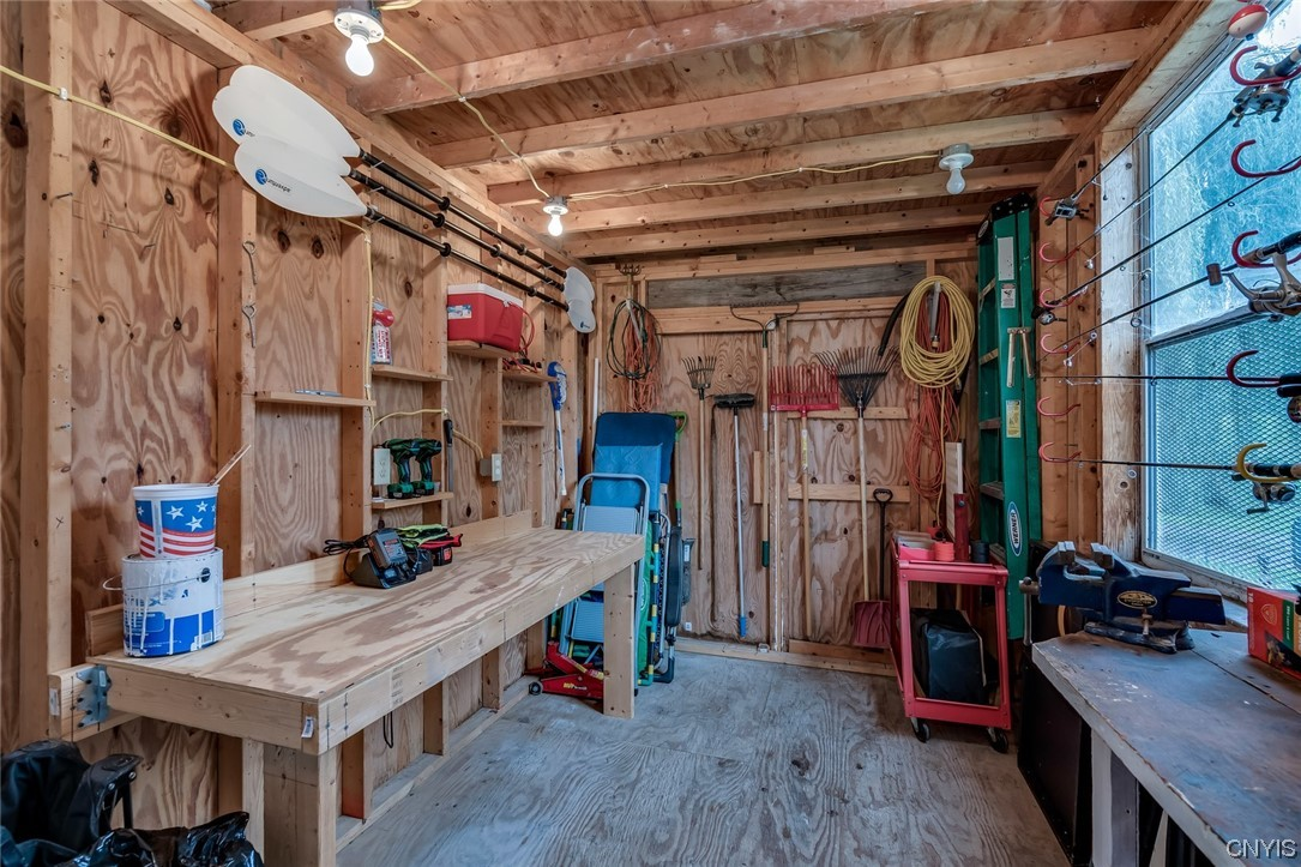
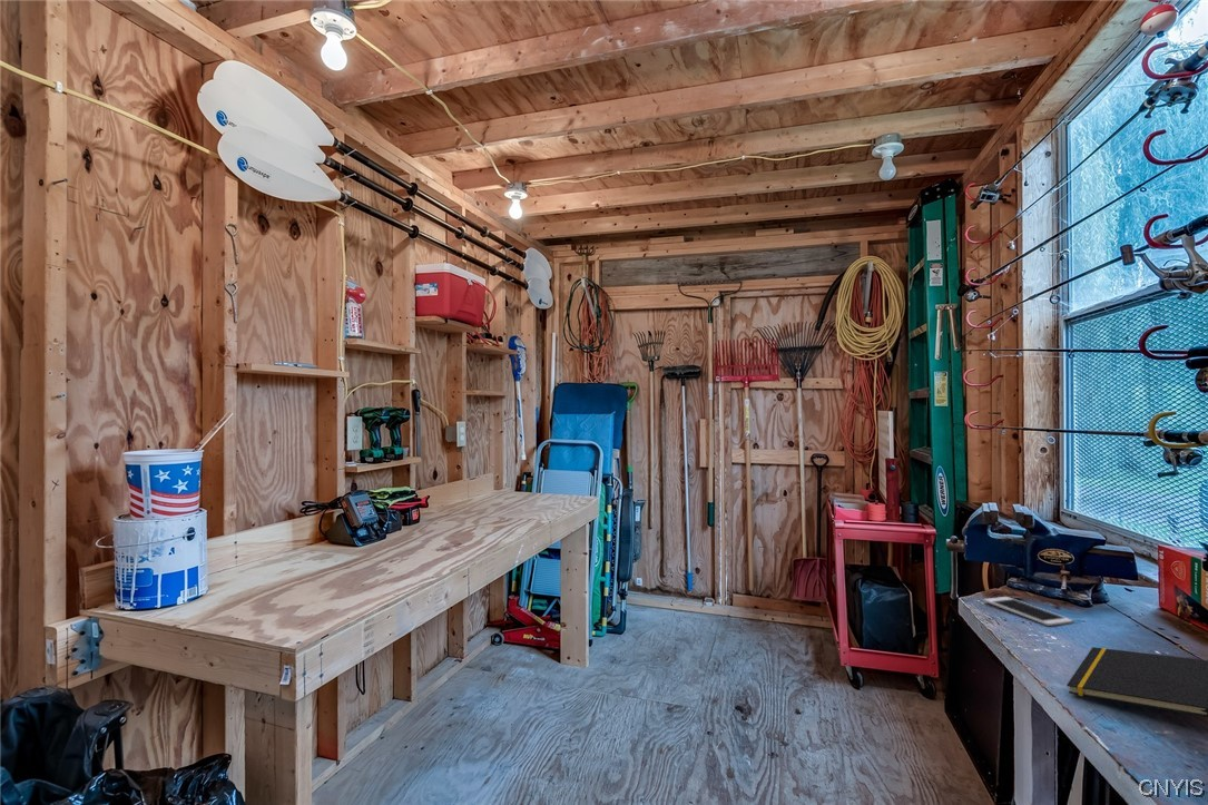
+ cell phone (1025, 610)
+ notepad (1142, 677)
